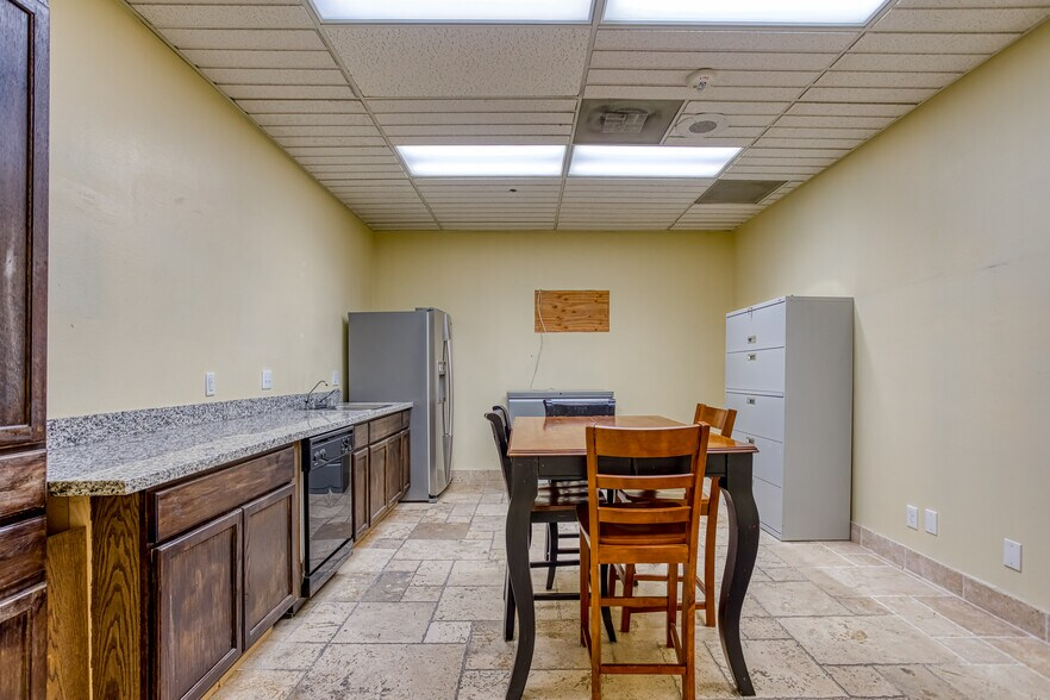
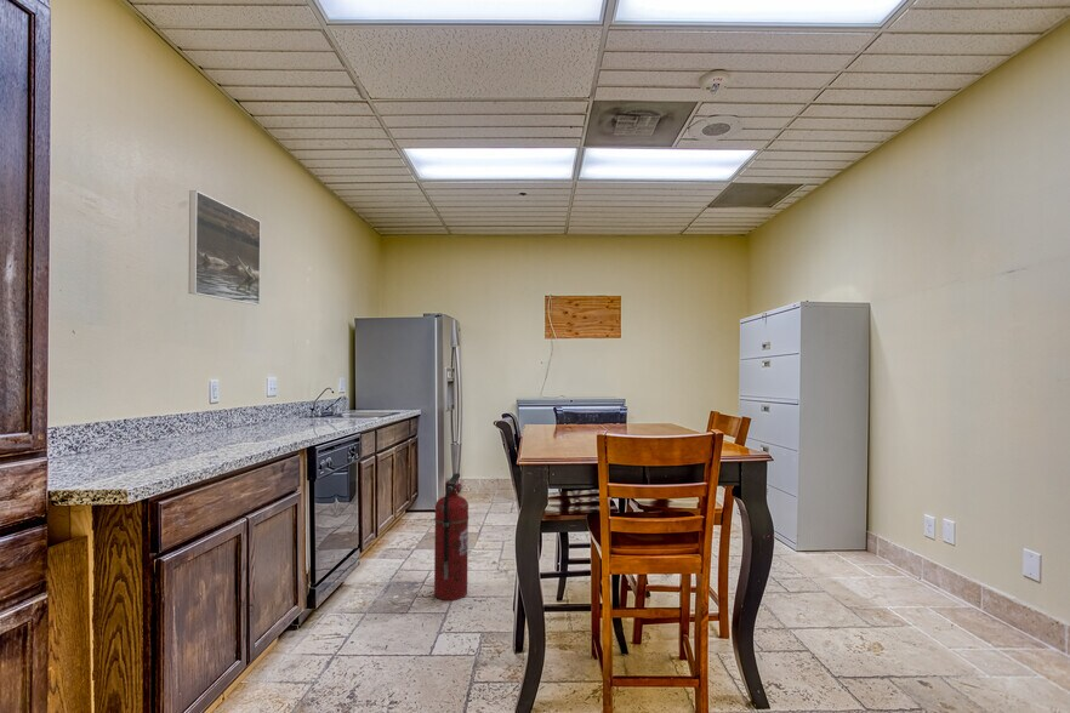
+ fire extinguisher (451, 535)
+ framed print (228, 253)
